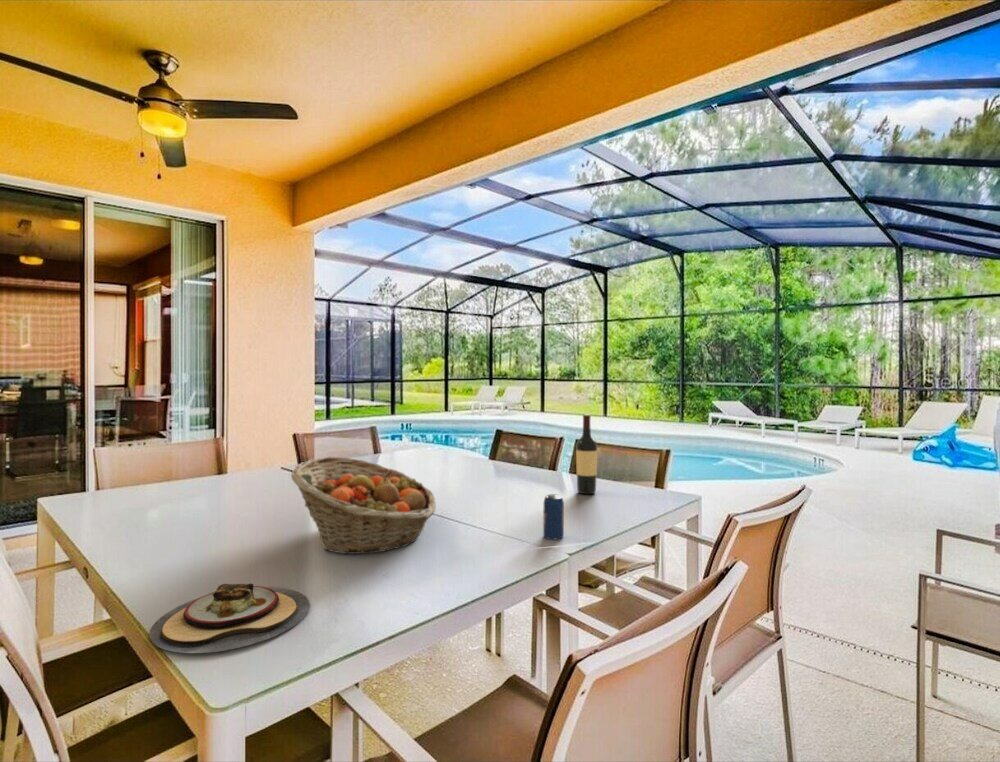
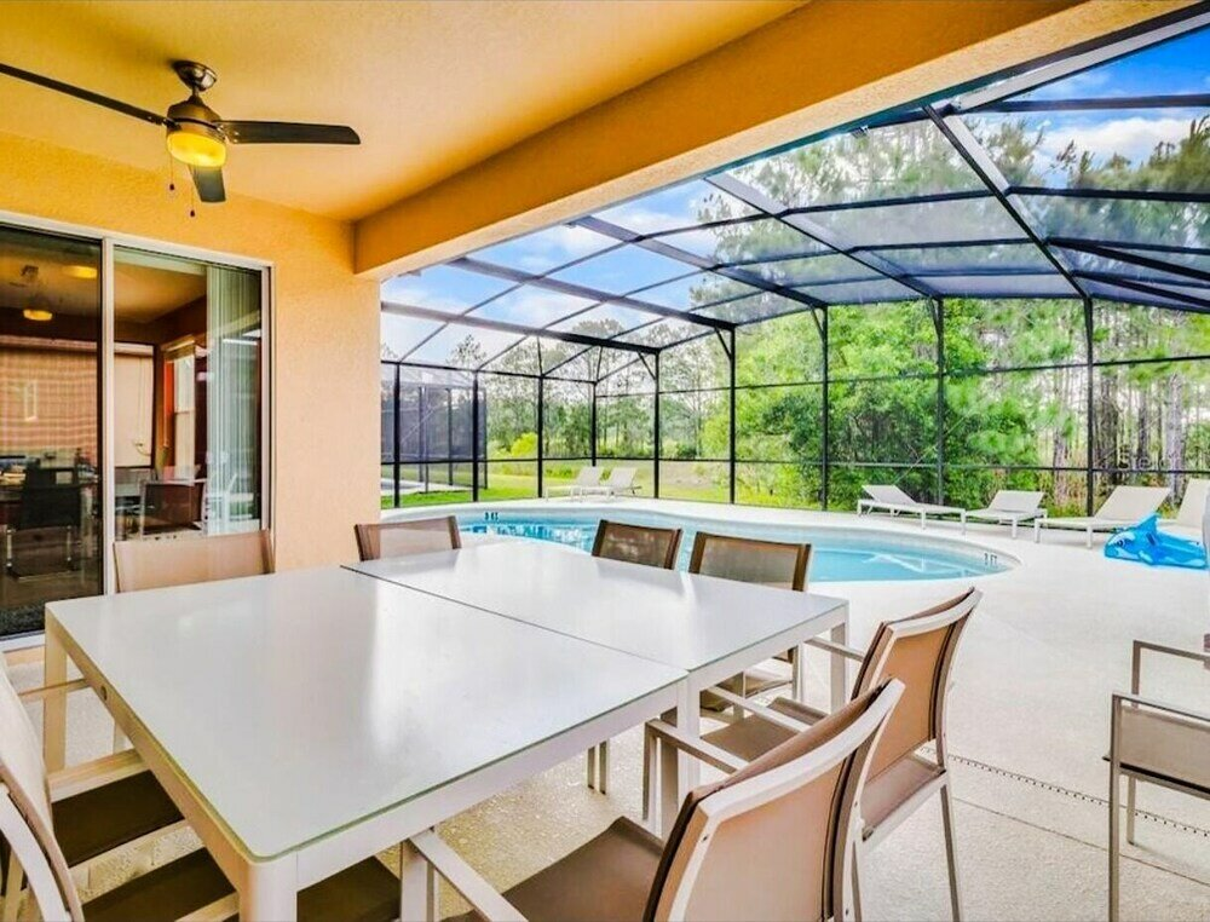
- beverage can (553, 516)
- plate (234, 600)
- fruit basket (367, 498)
- wine bottle (586, 453)
